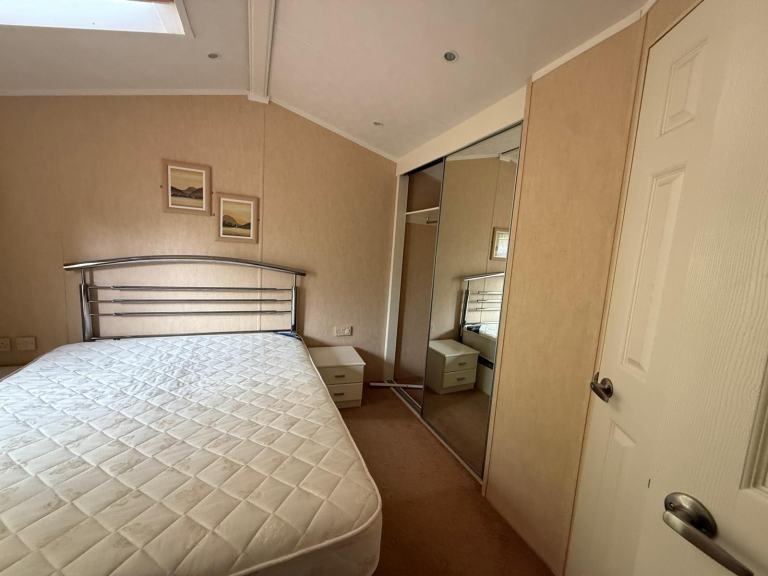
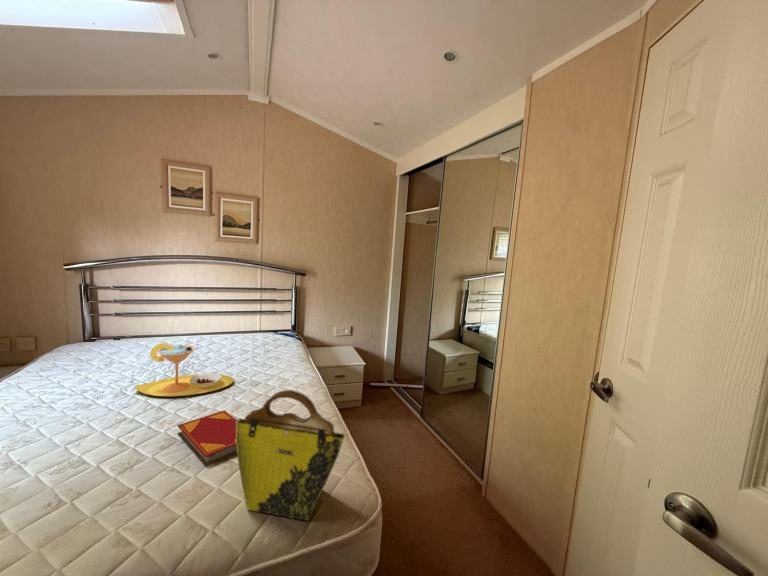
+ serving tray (182, 360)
+ tote bag (288, 446)
+ hardback book (216, 434)
